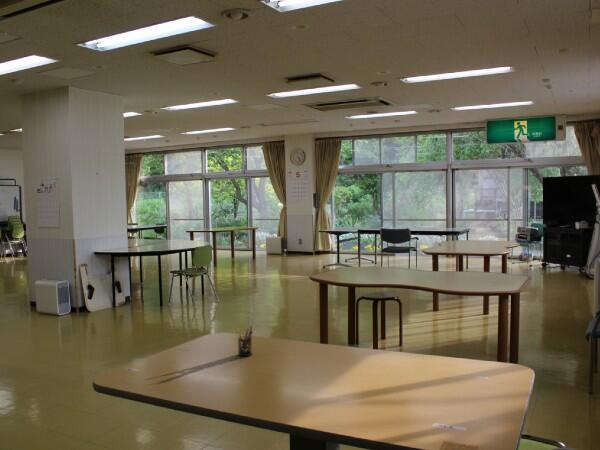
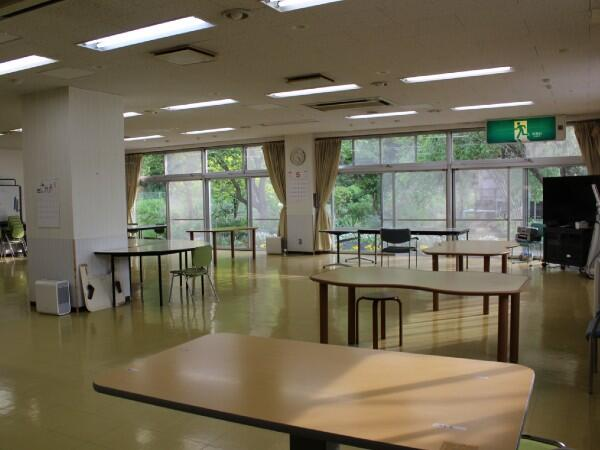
- pen holder (246, 339)
